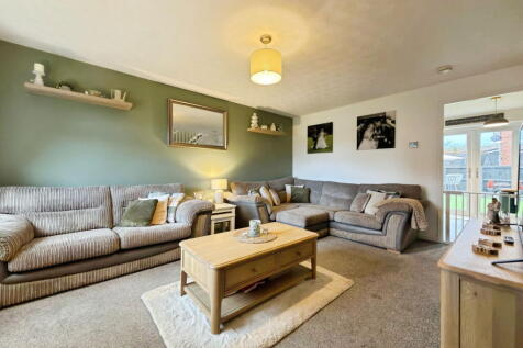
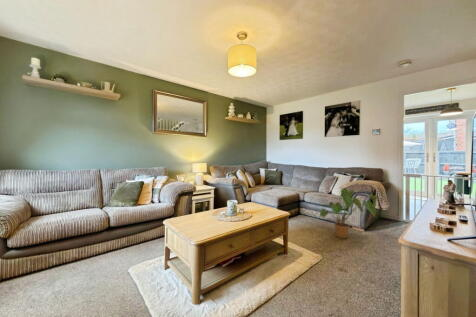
+ house plant (346, 212)
